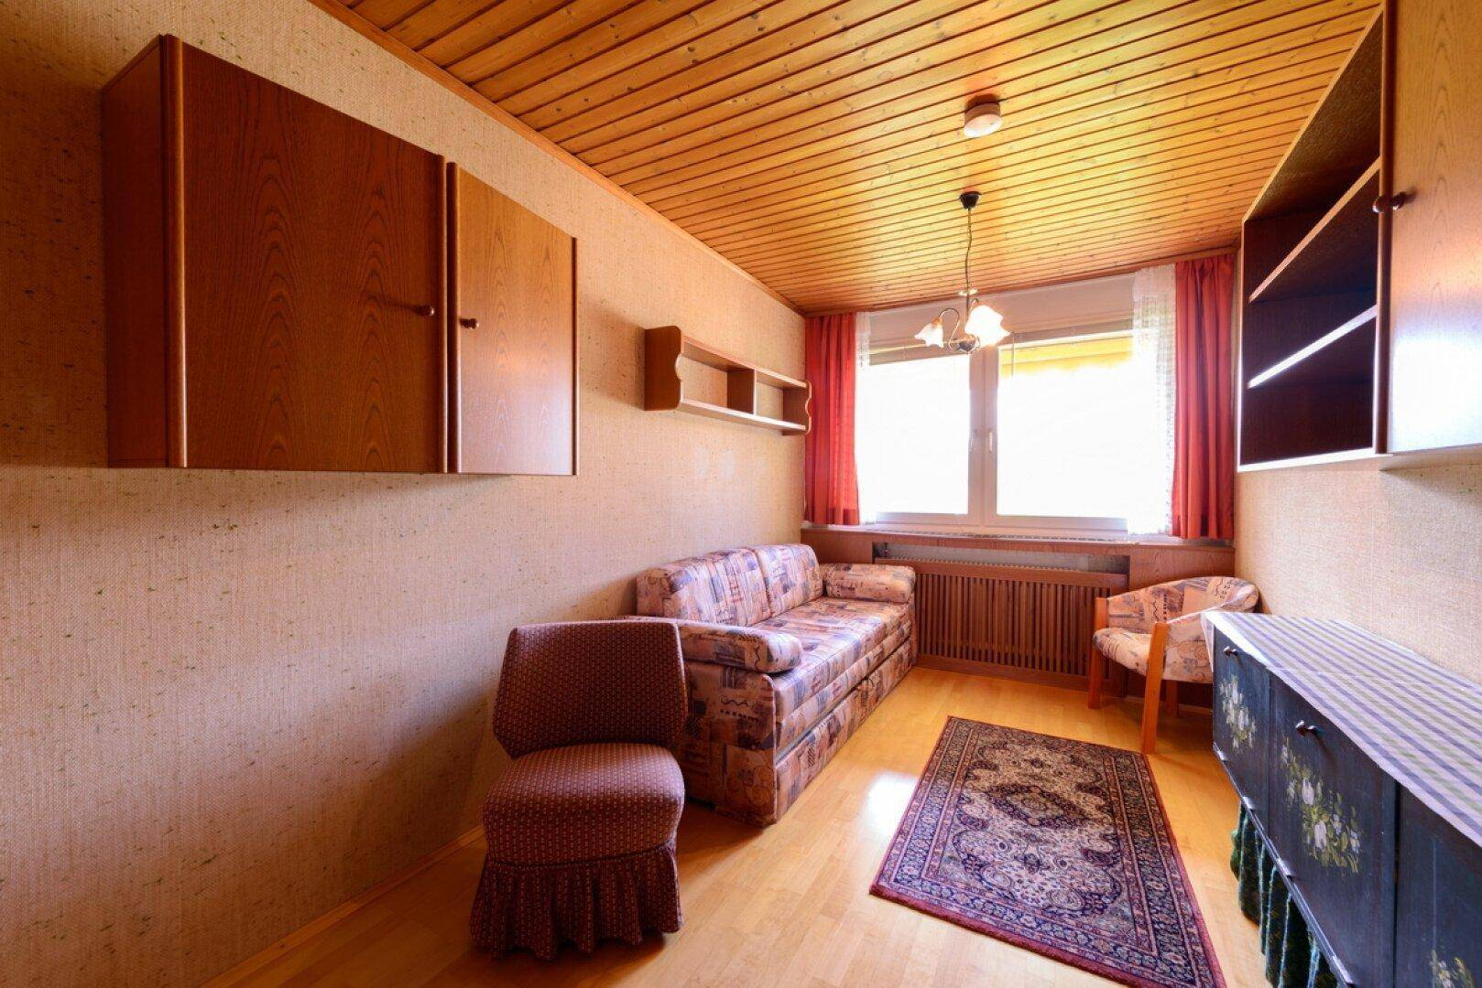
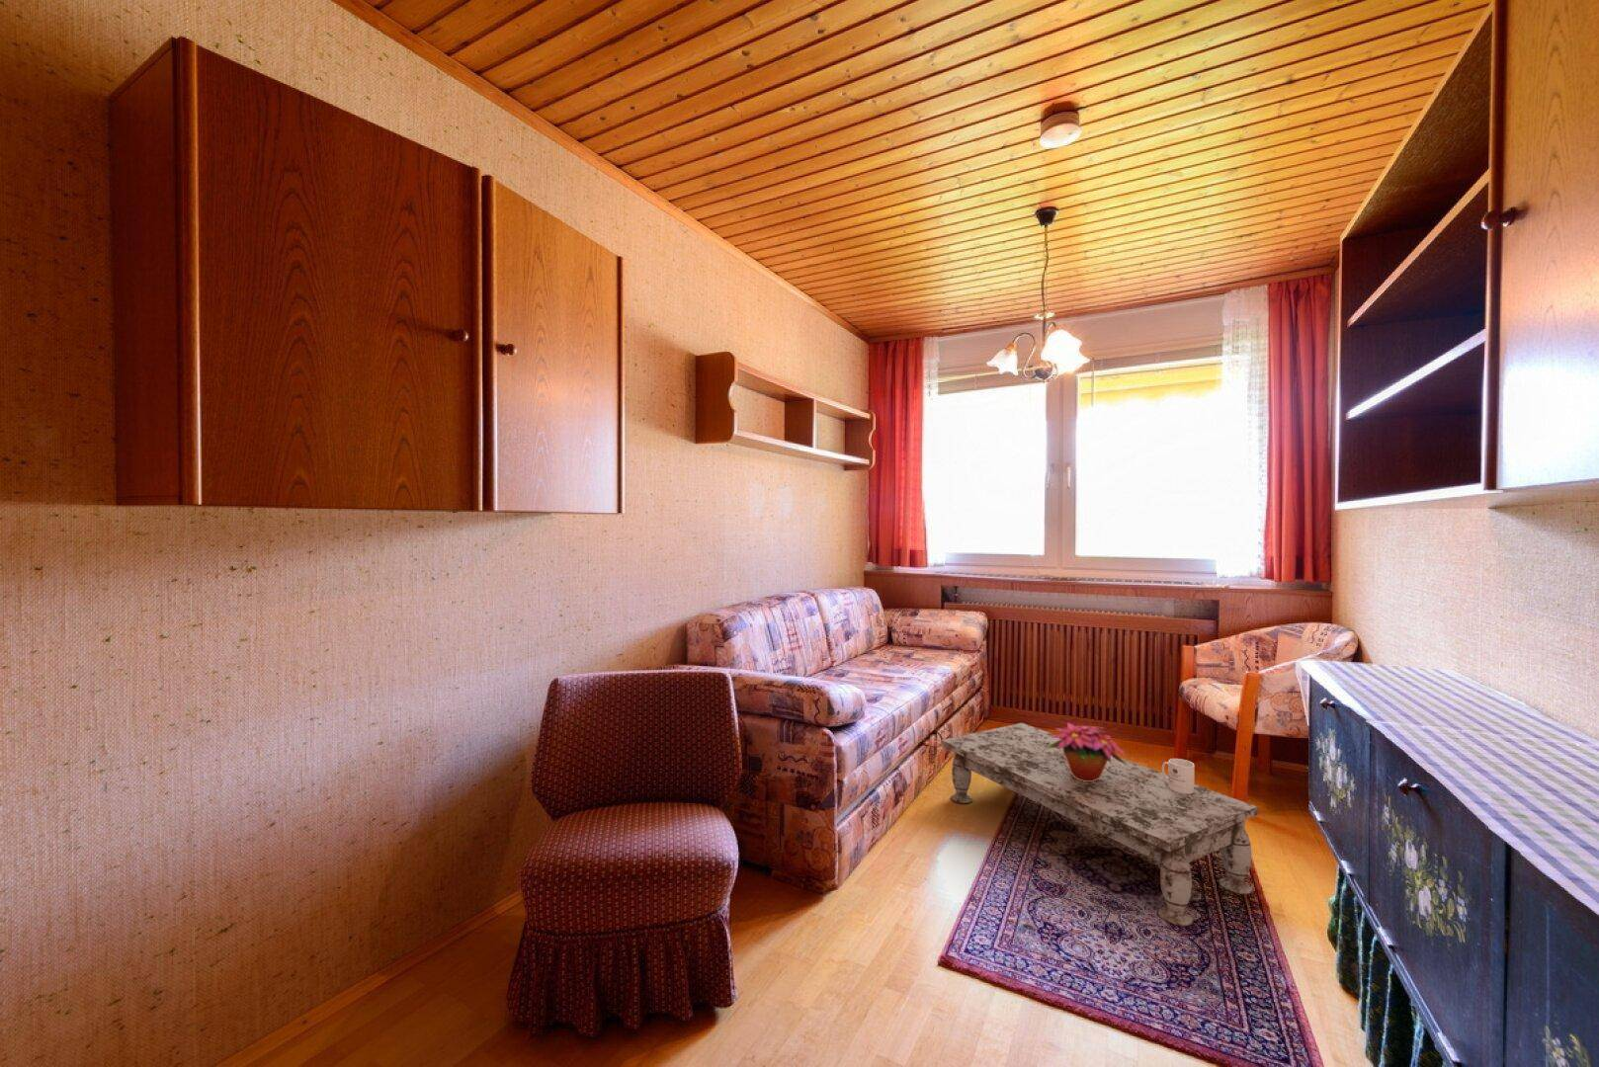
+ mug (1176, 774)
+ coffee table (1079, 803)
+ flower arrangement (1083, 751)
